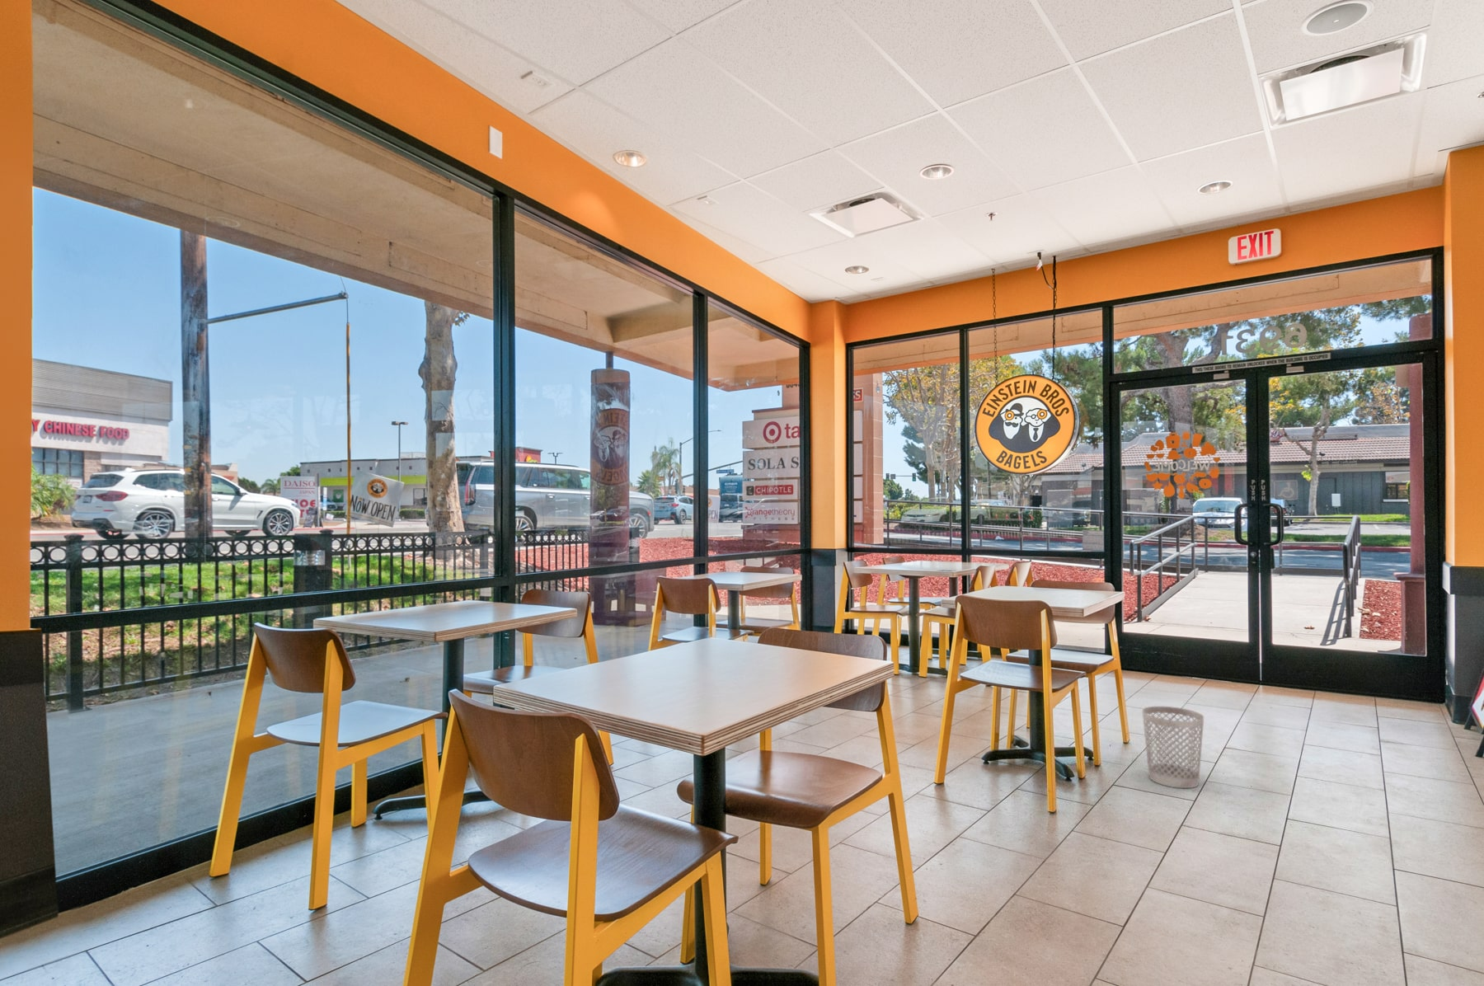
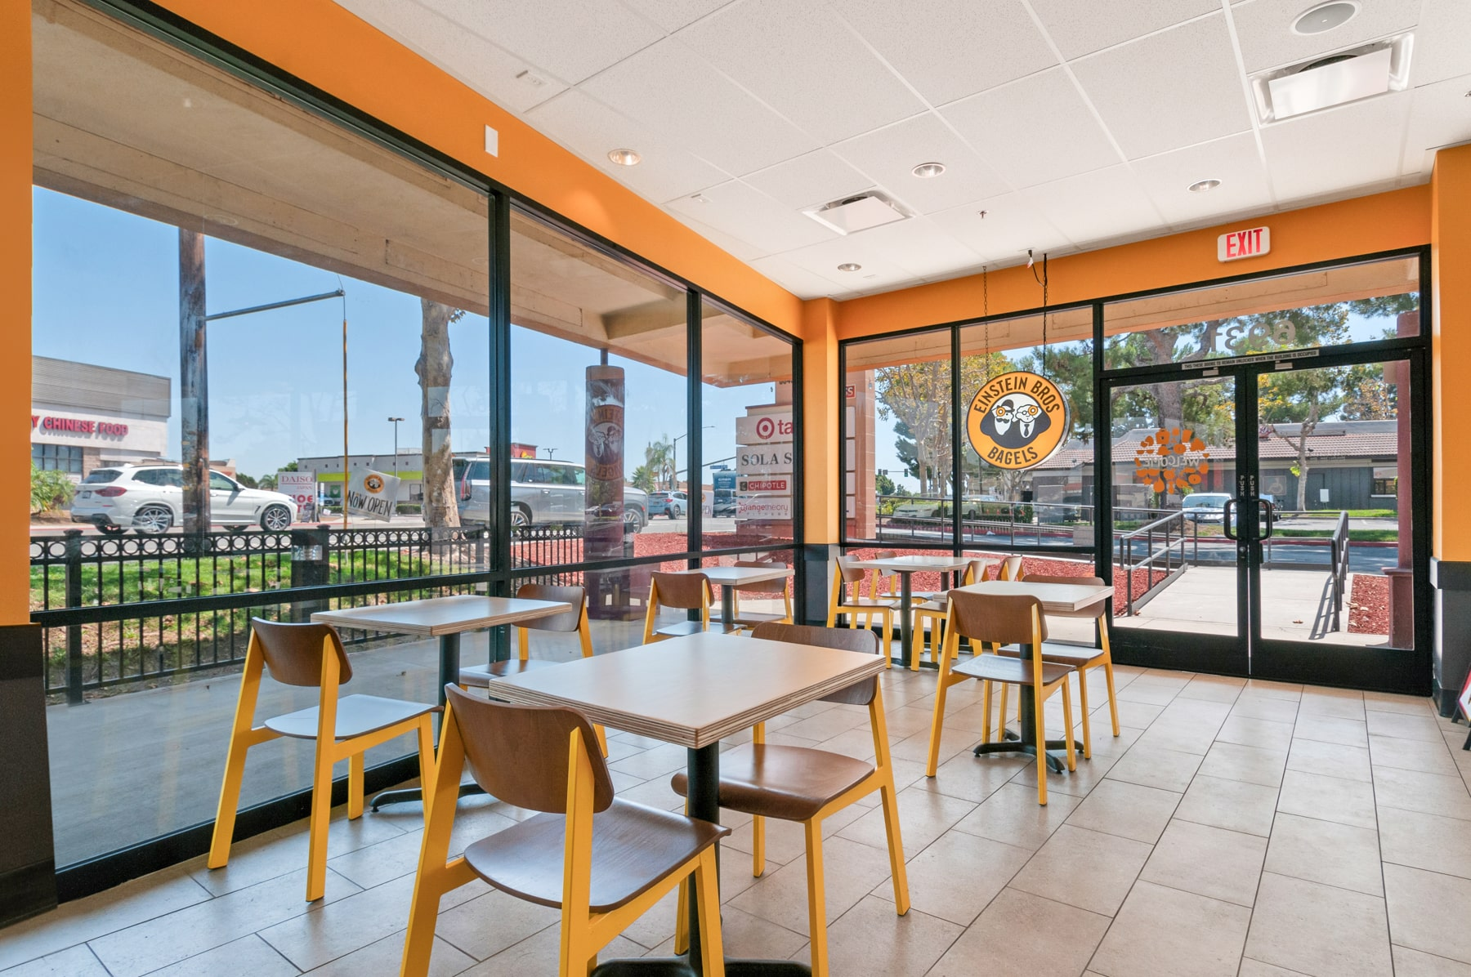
- wastebasket (1173, 747)
